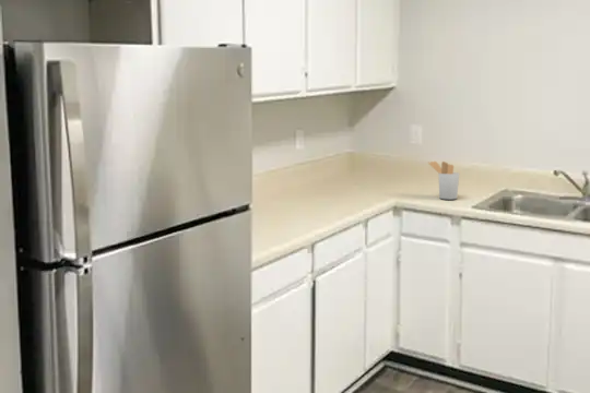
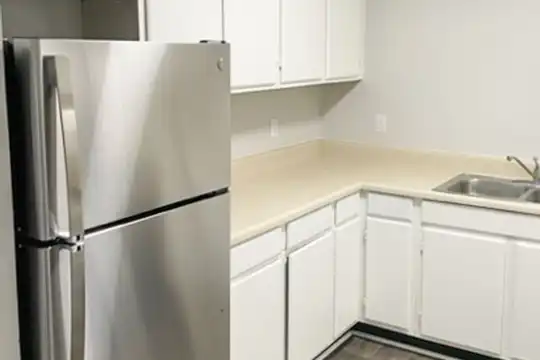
- utensil holder (442, 179)
